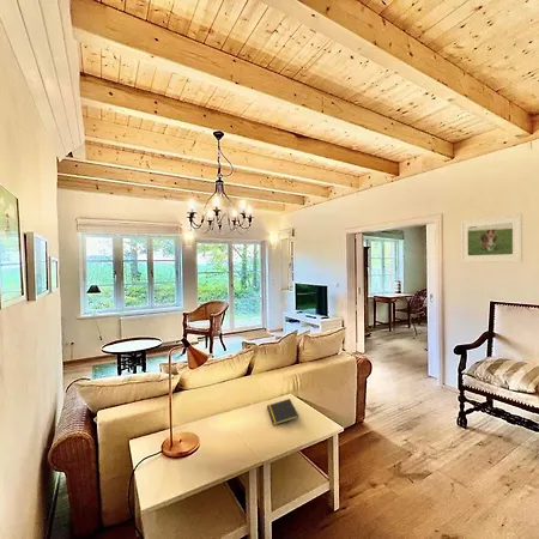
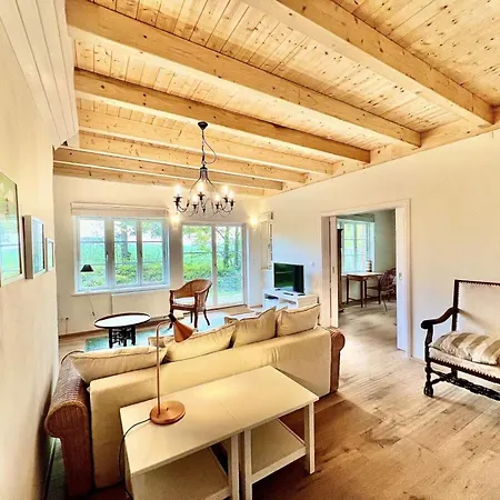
- notepad (281, 411)
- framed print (489, 240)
